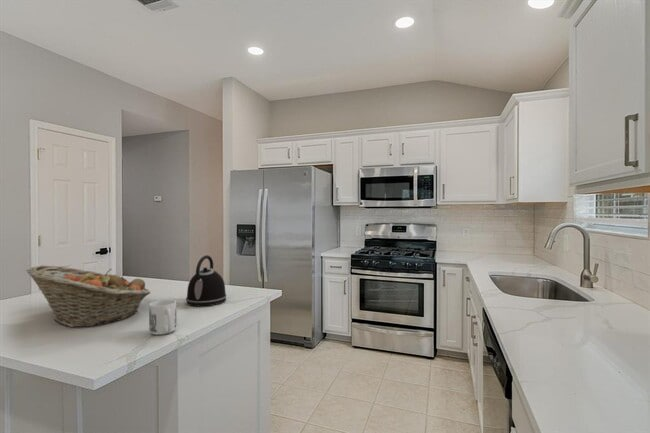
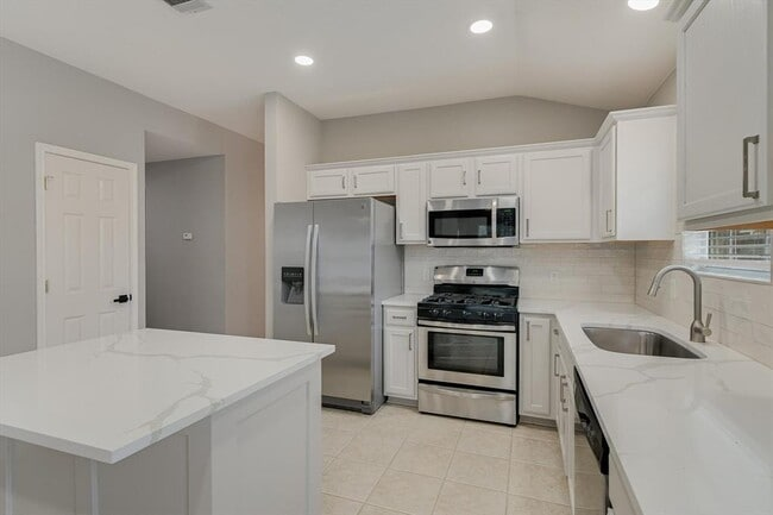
- kettle (206, 278)
- mug (164, 318)
- fruit basket (92, 289)
